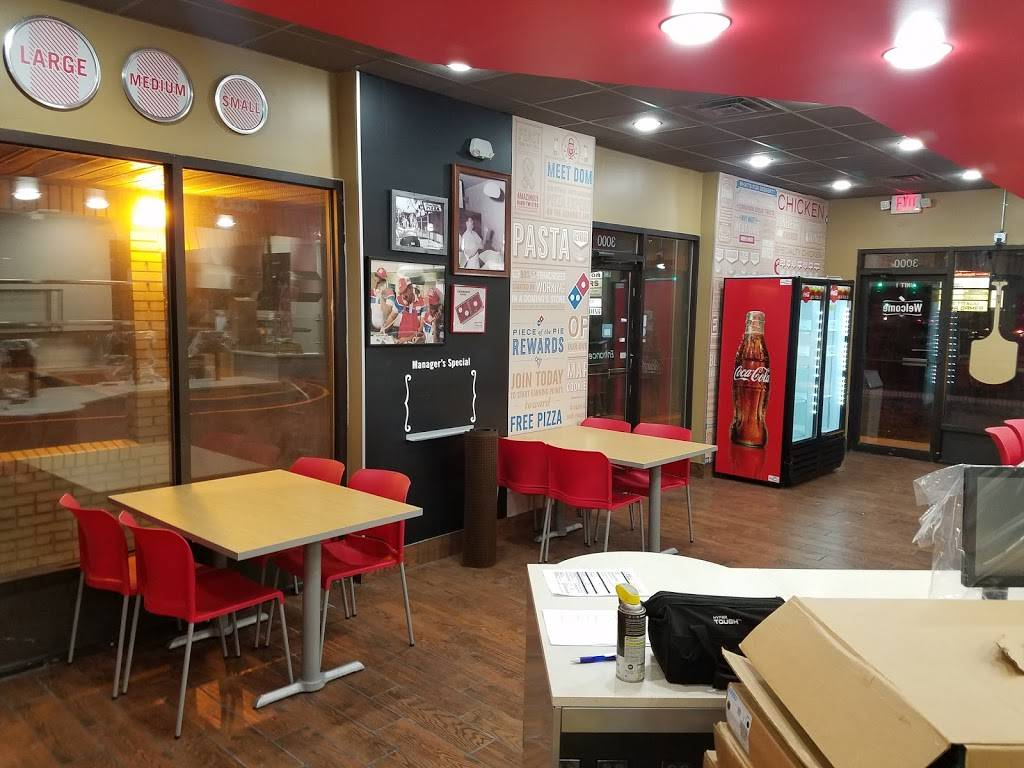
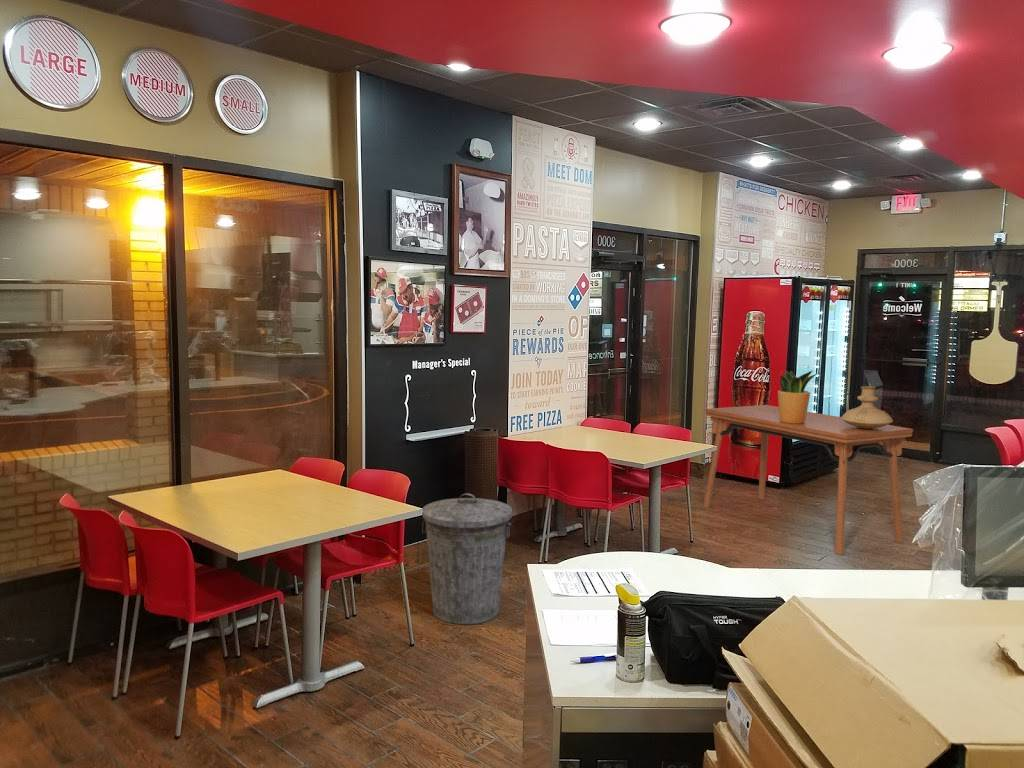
+ vase (867, 407)
+ potted plant (796, 395)
+ dining table (804, 441)
+ trash can (466, 552)
